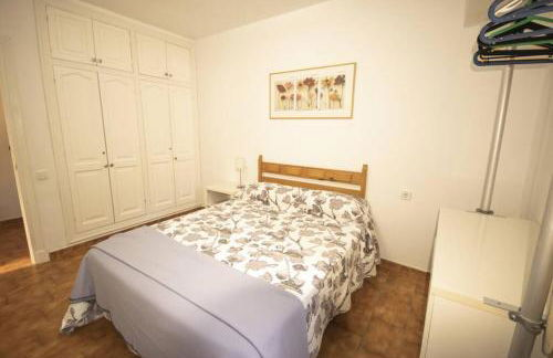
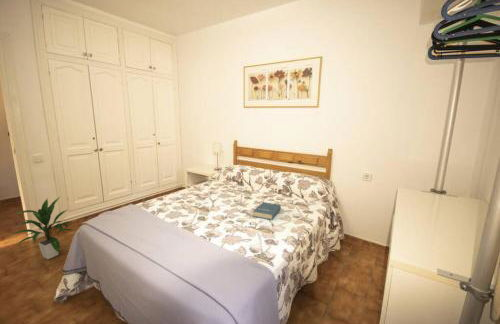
+ hardback book (267, 210)
+ indoor plant (46, 229)
